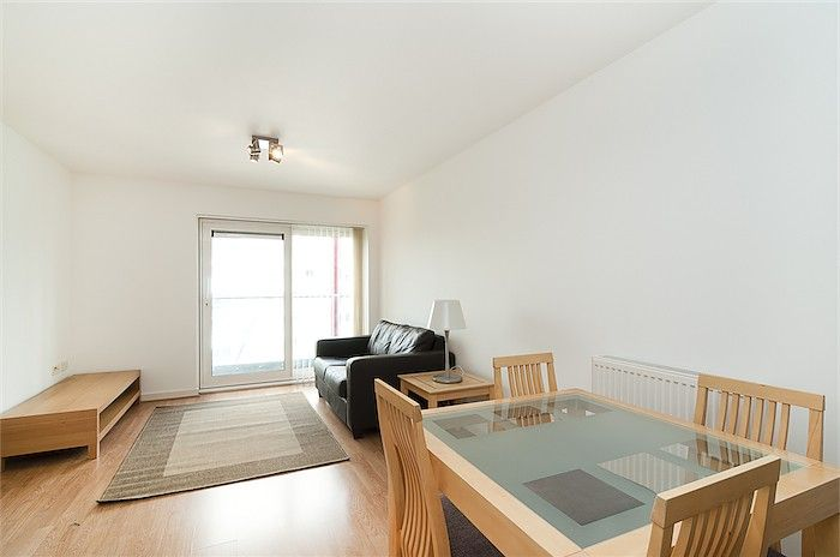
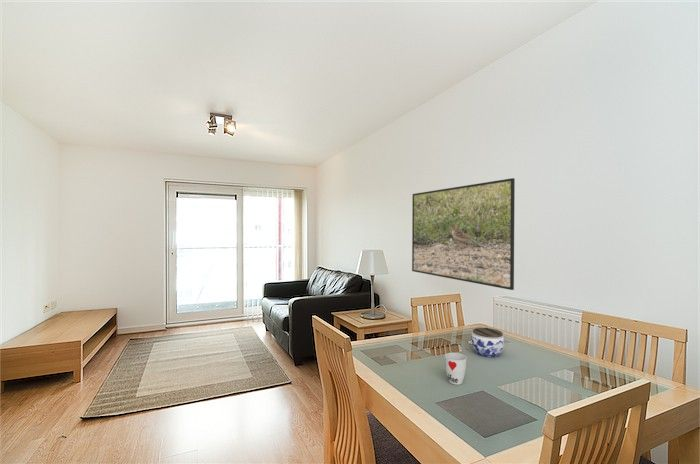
+ cup (455, 369)
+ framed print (454, 233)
+ jar (487, 342)
